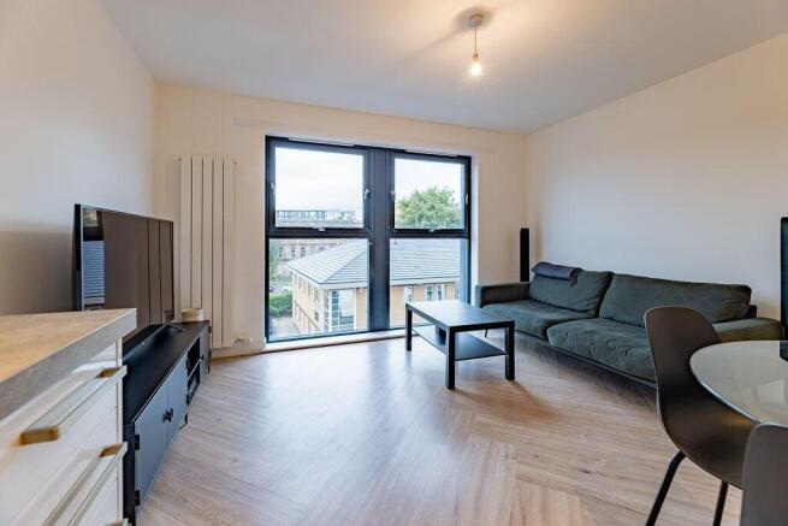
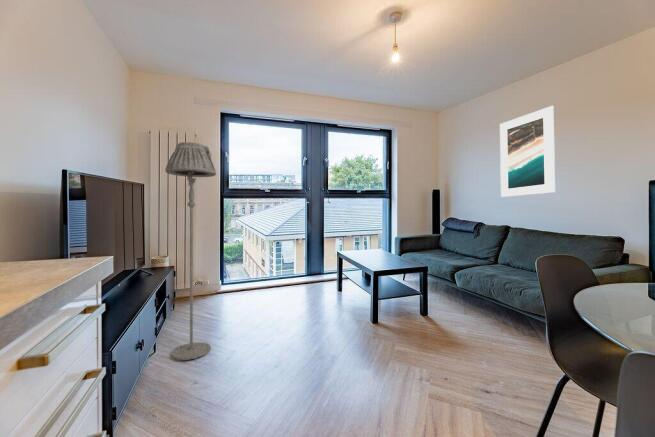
+ floor lamp (191, 247)
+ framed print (525, 155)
